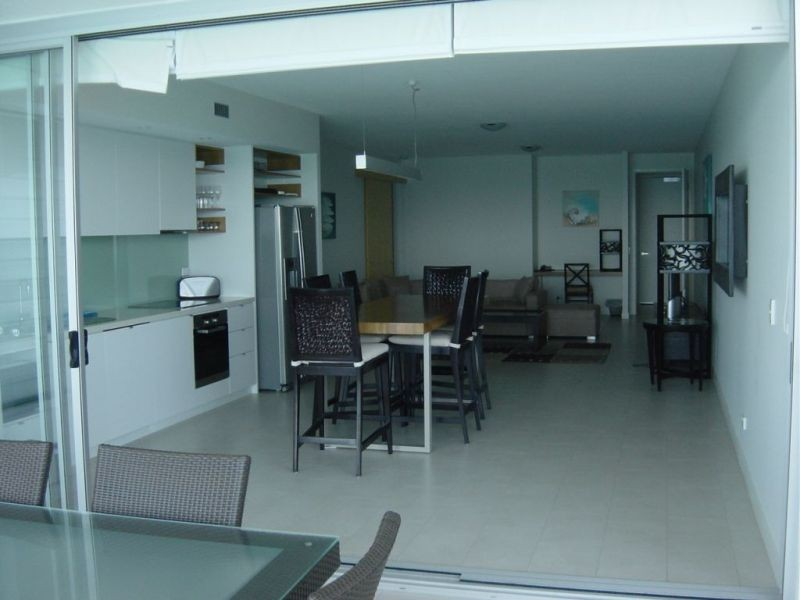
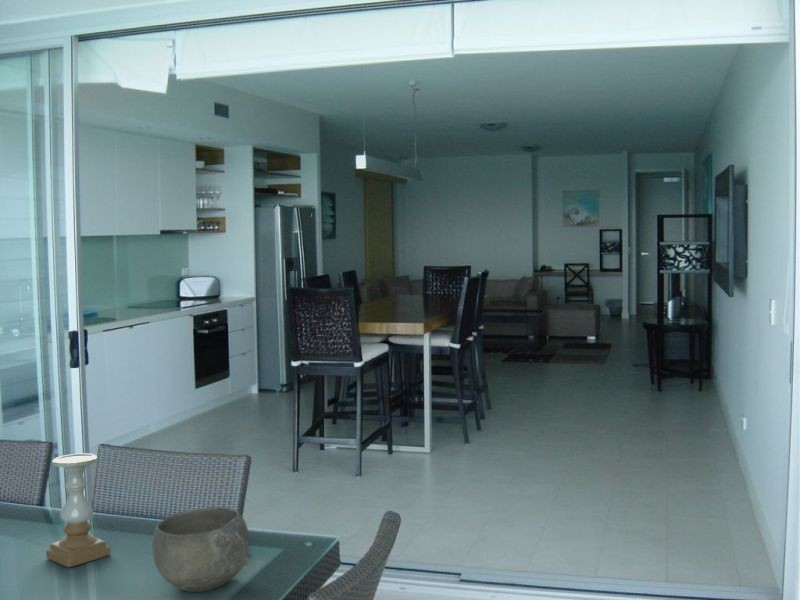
+ bowl (201, 550)
+ candle holder (76, 507)
